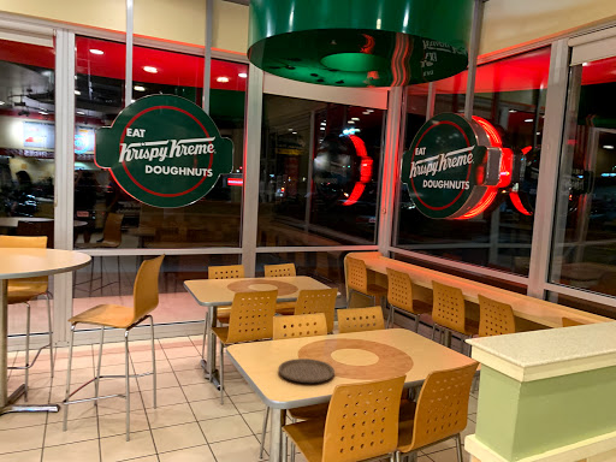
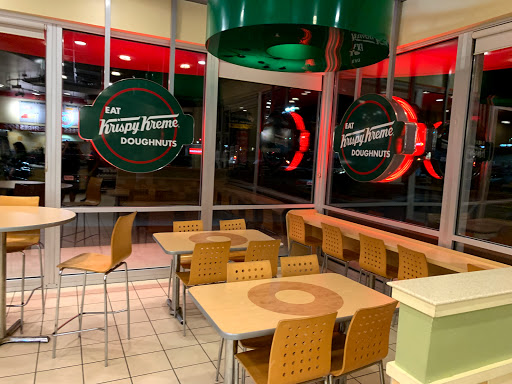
- plate (306, 371)
